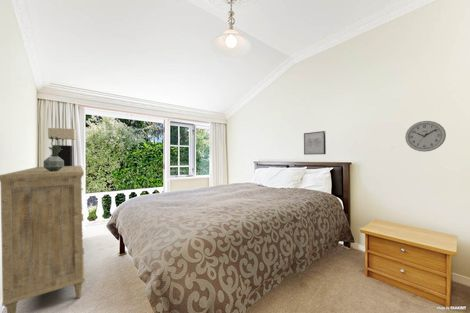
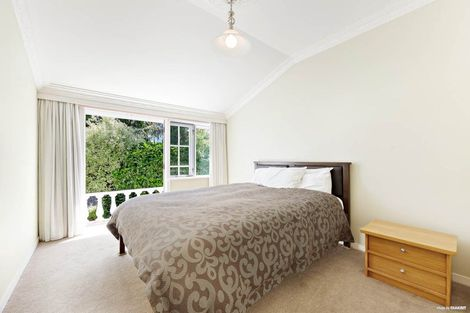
- table lamp (62, 147)
- potted plant (54, 153)
- wall clock (424, 136)
- dresser (55, 217)
- wall art (314, 143)
